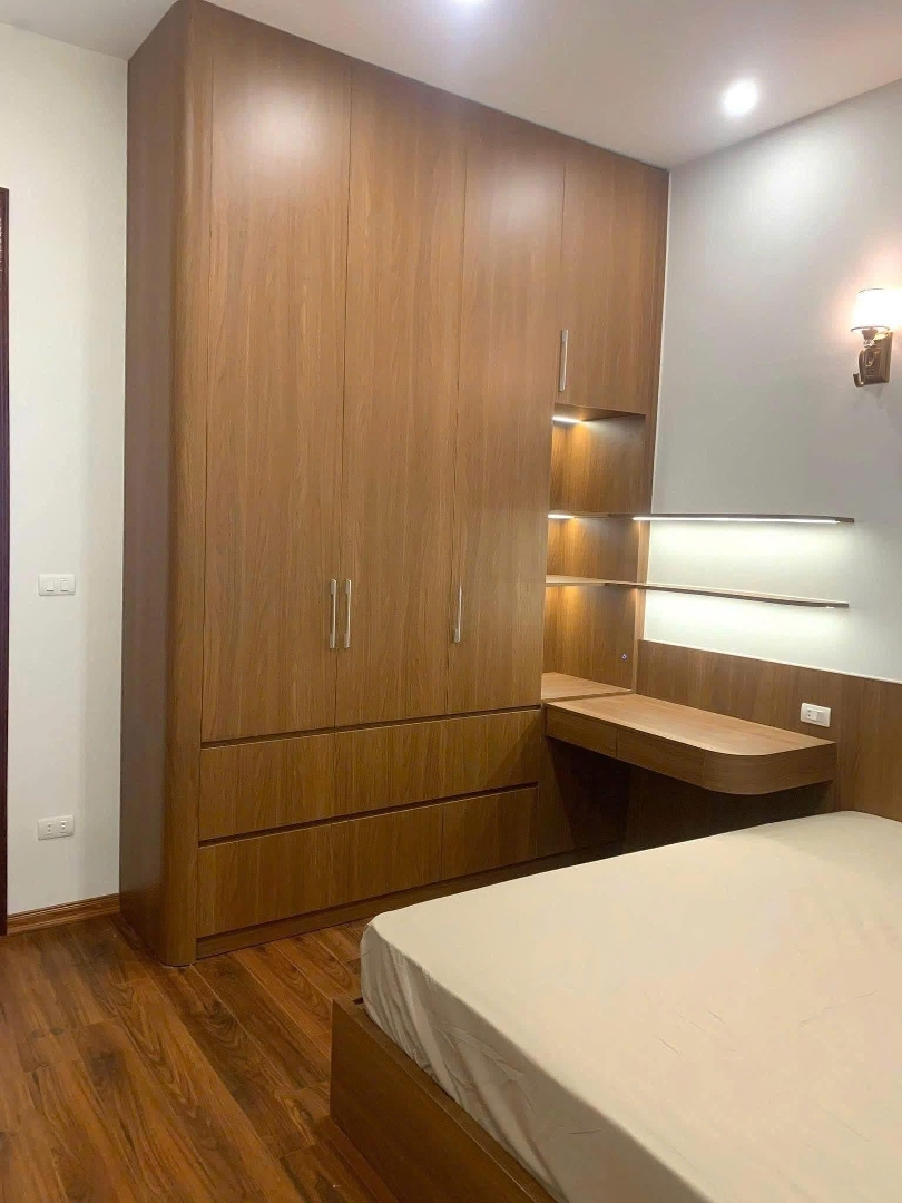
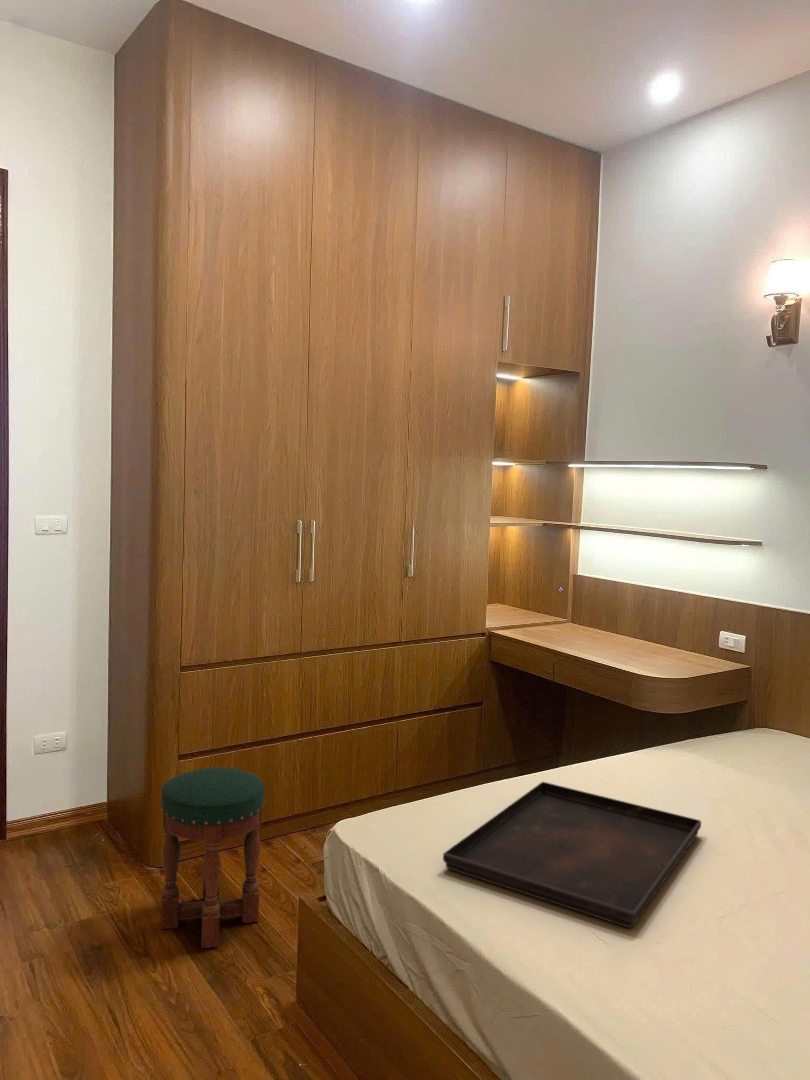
+ stool (212, 848)
+ serving tray (579, 843)
